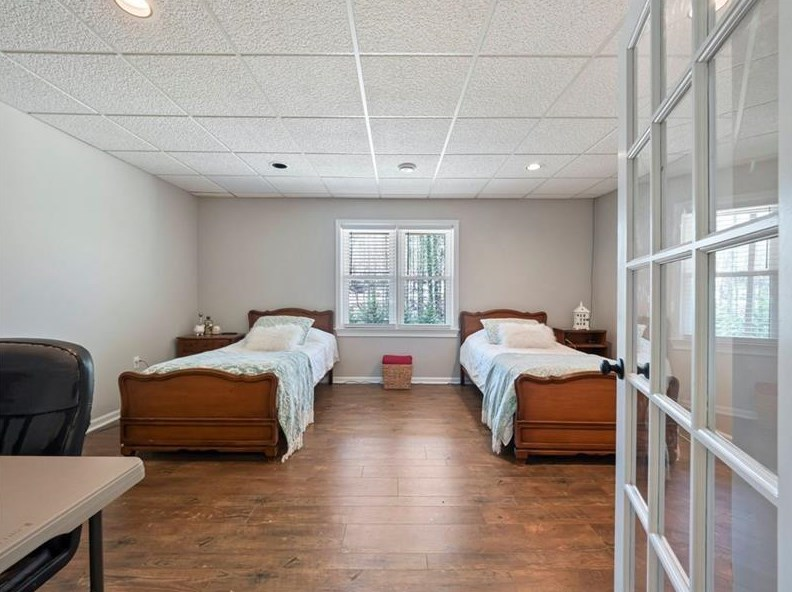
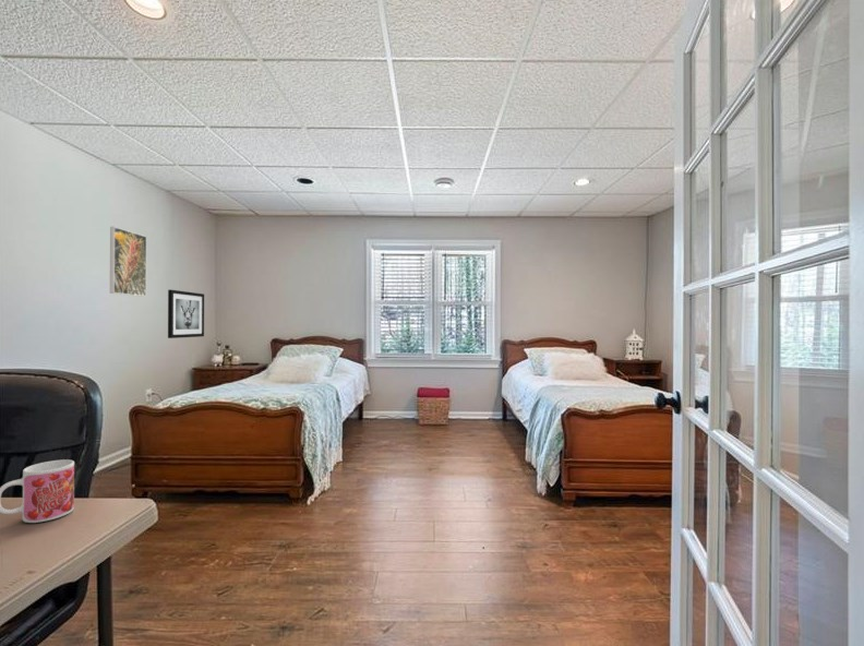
+ wall art (187, 314)
+ mug (36, 492)
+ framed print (129, 263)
